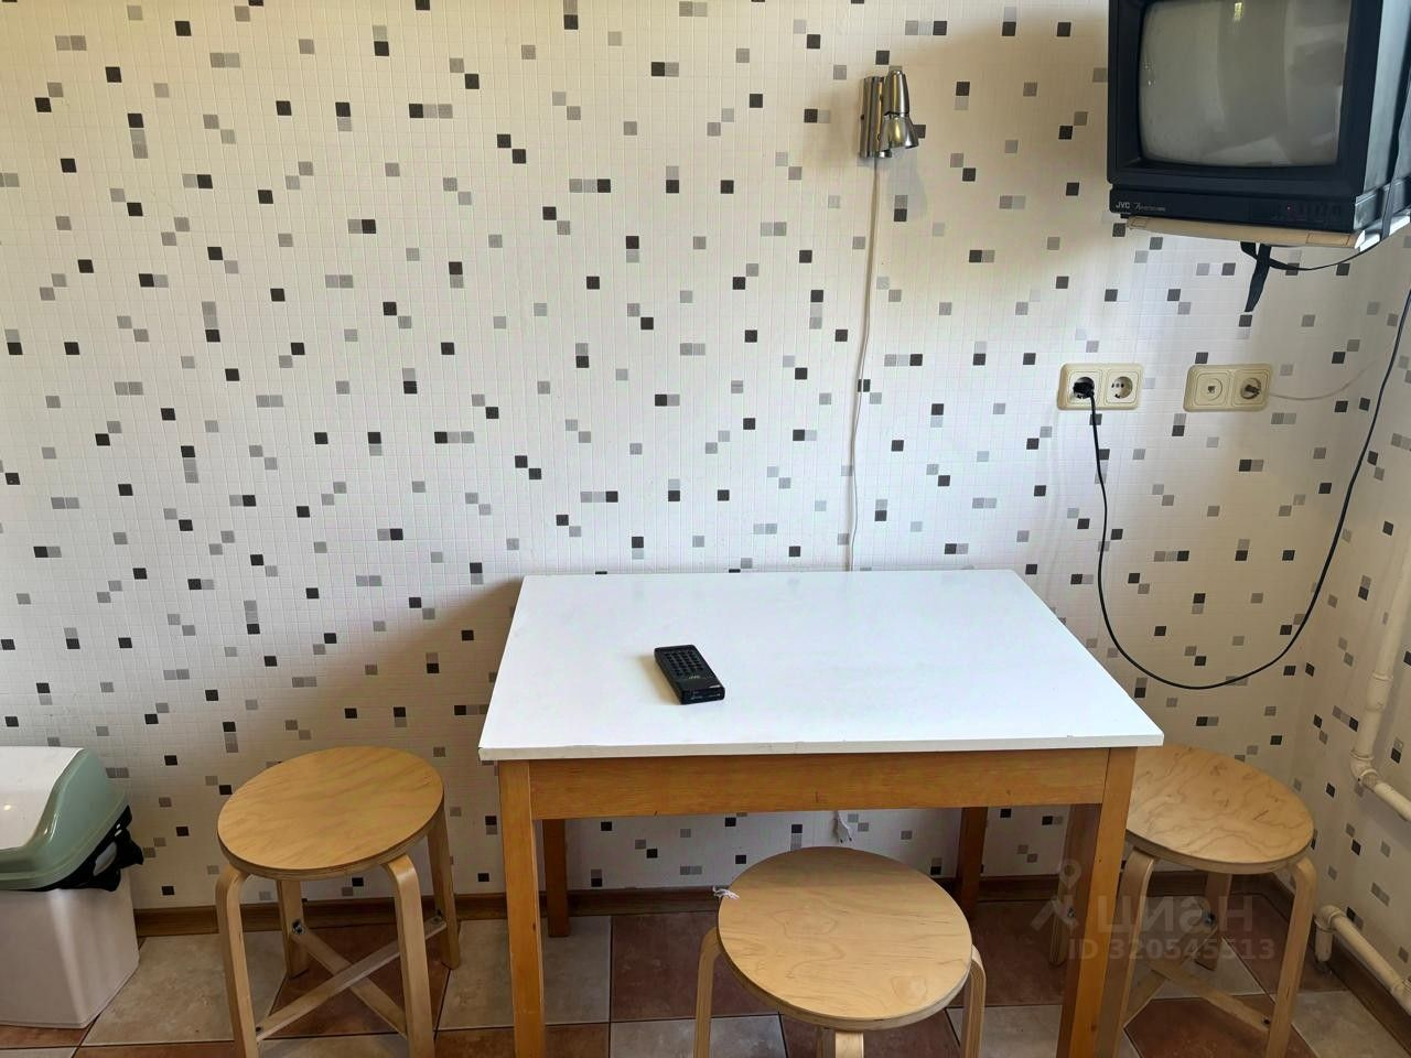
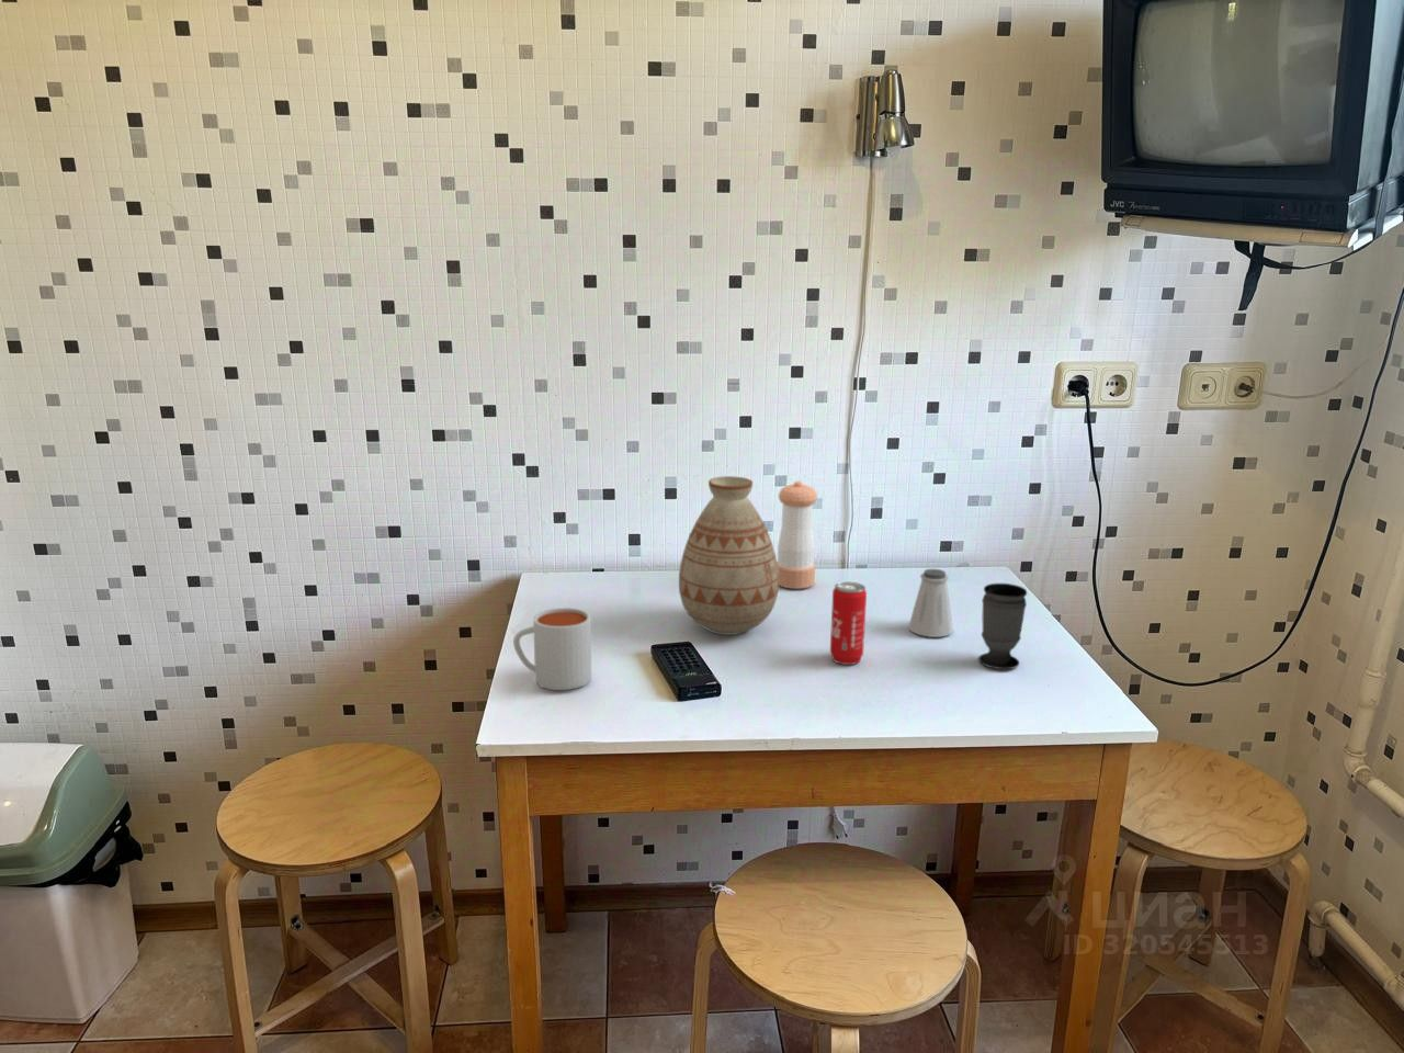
+ cup (1002, 625)
+ vase (729, 555)
+ mug (552, 648)
+ pepper shaker (796, 532)
+ beverage can (848, 623)
+ saltshaker (932, 600)
